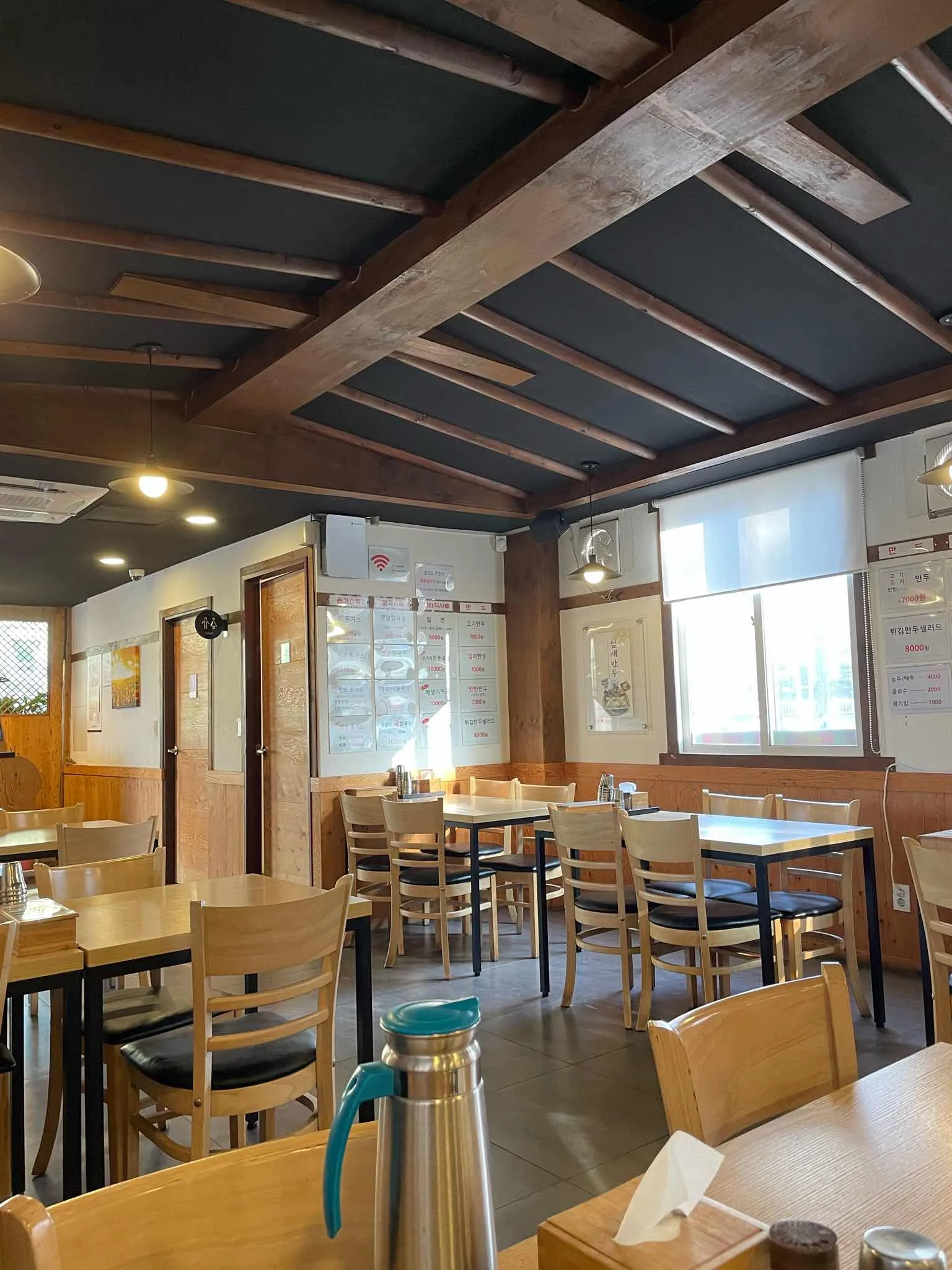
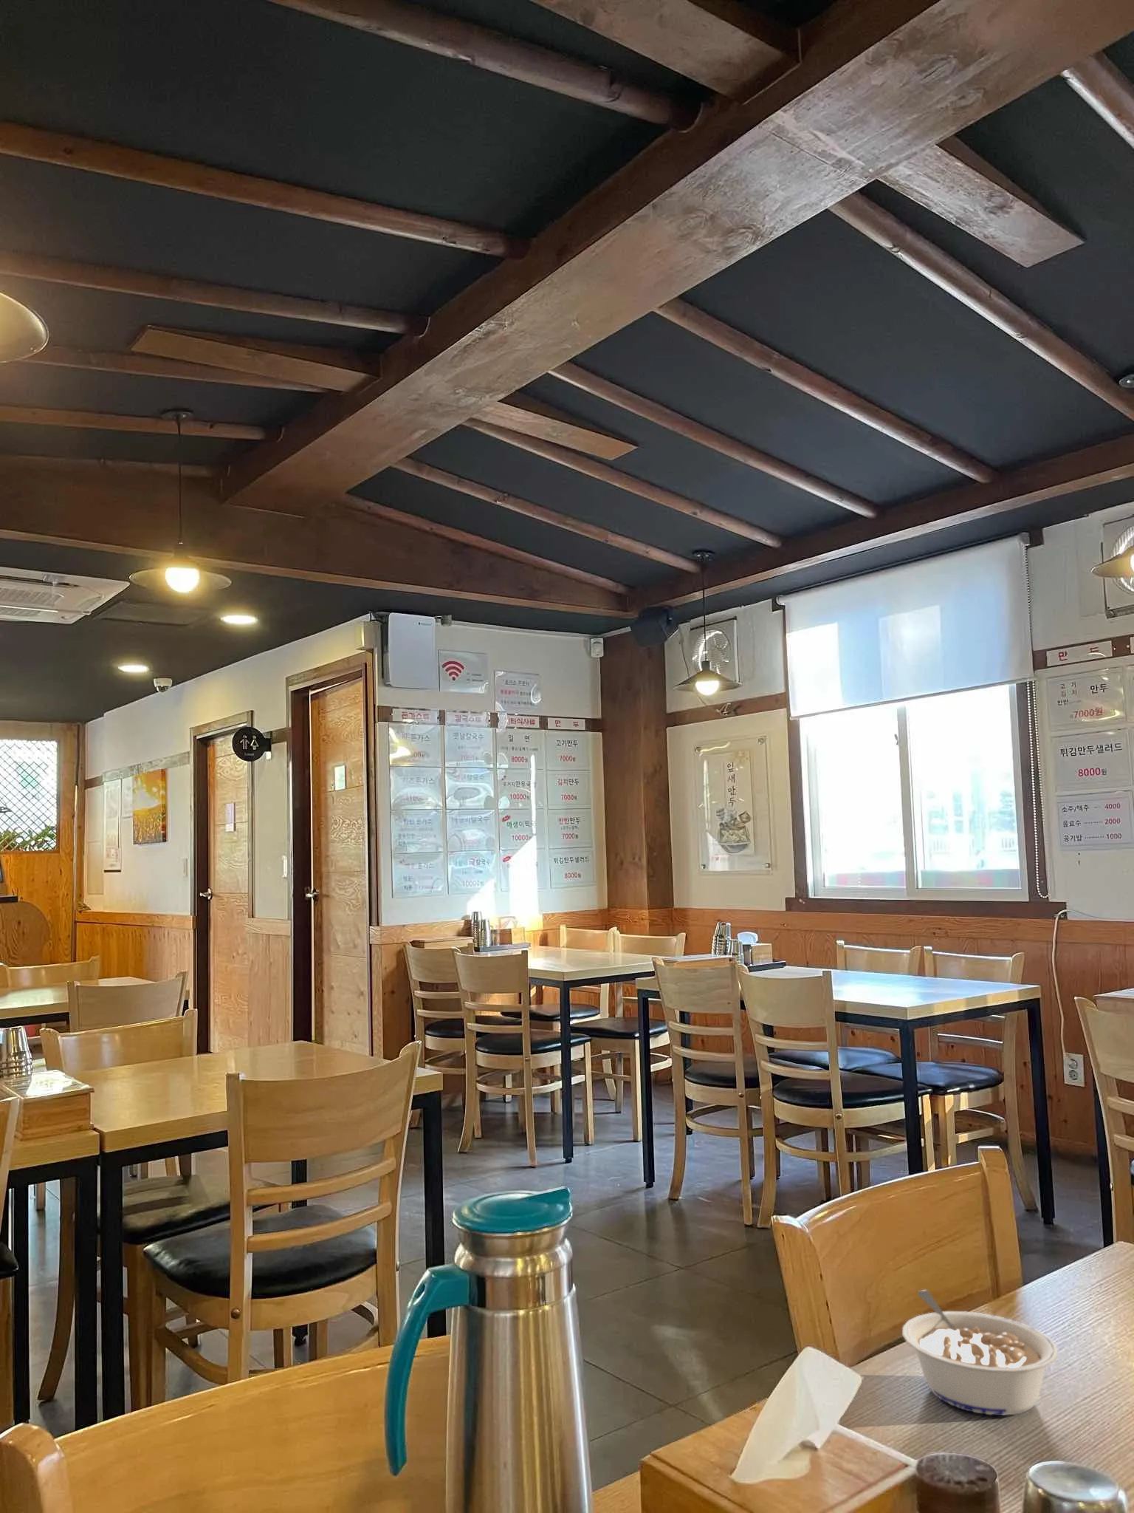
+ legume (973, 1358)
